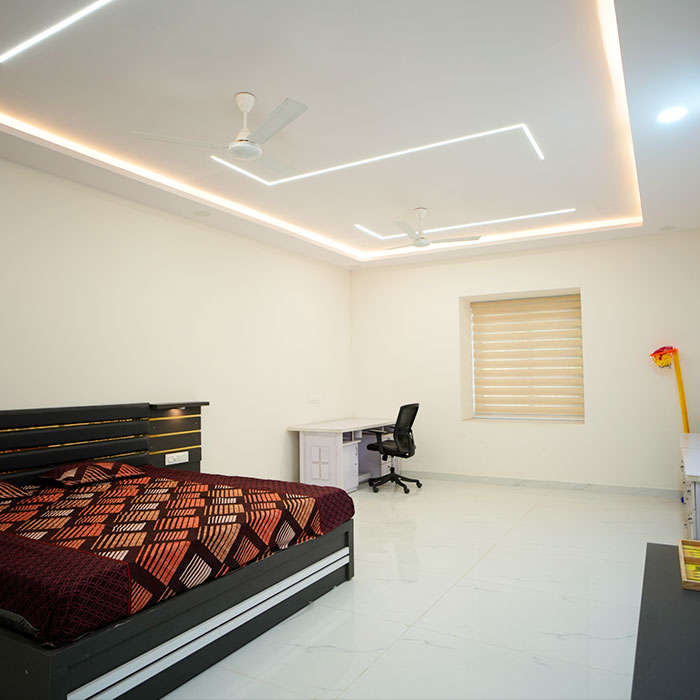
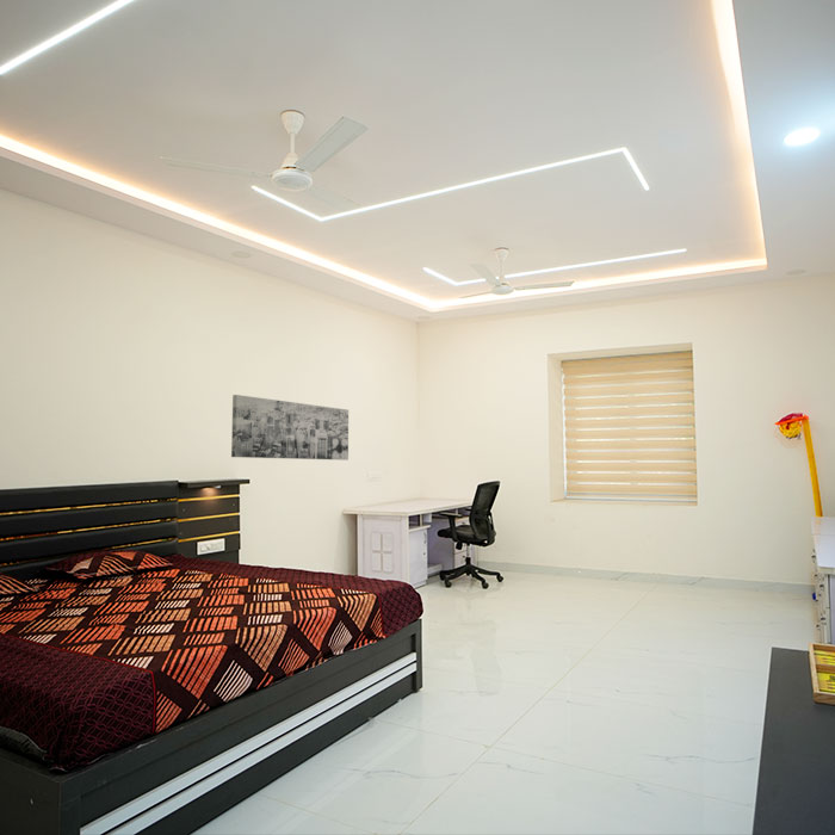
+ wall art (296, 431)
